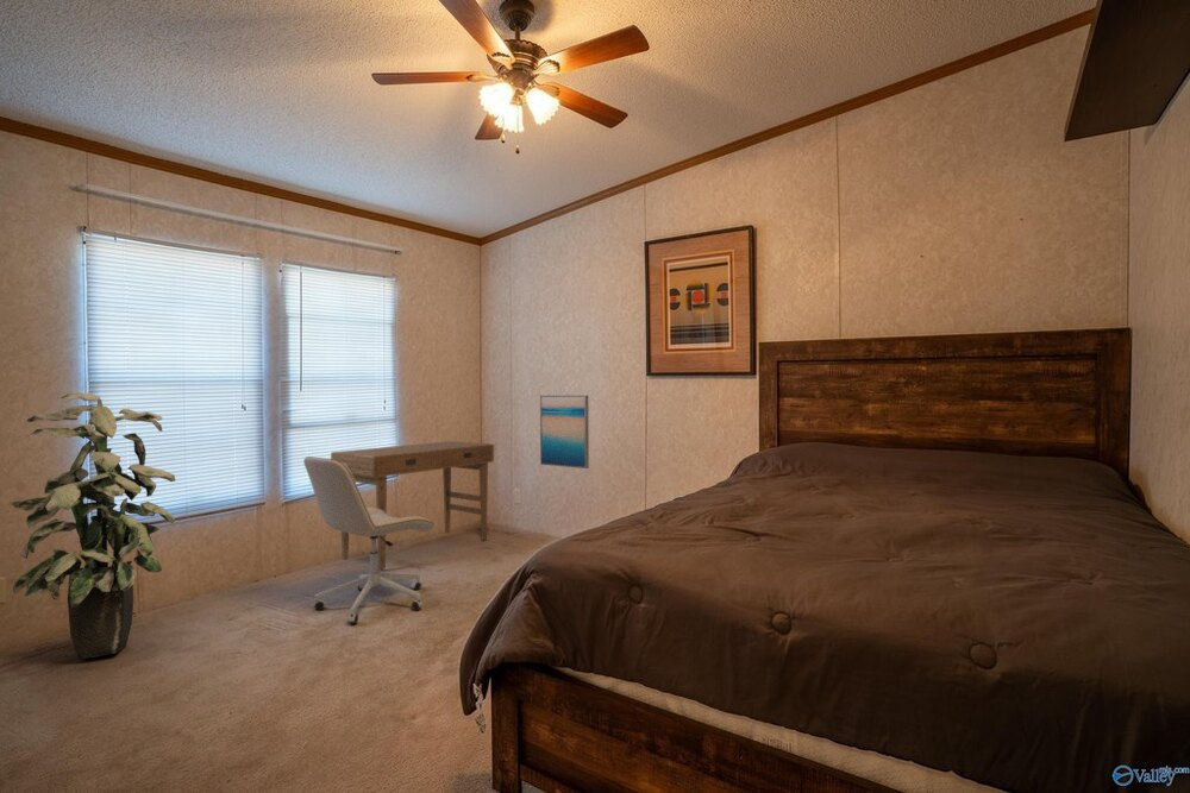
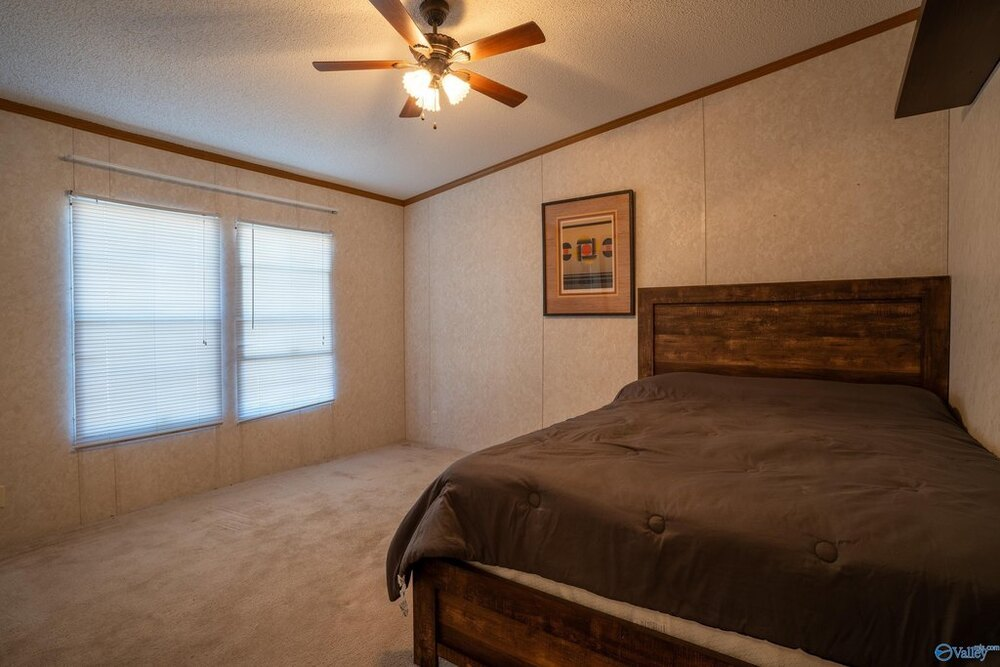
- wall art (563, 430)
- indoor plant (93, 522)
- office chair (371, 528)
- desk (444, 498)
